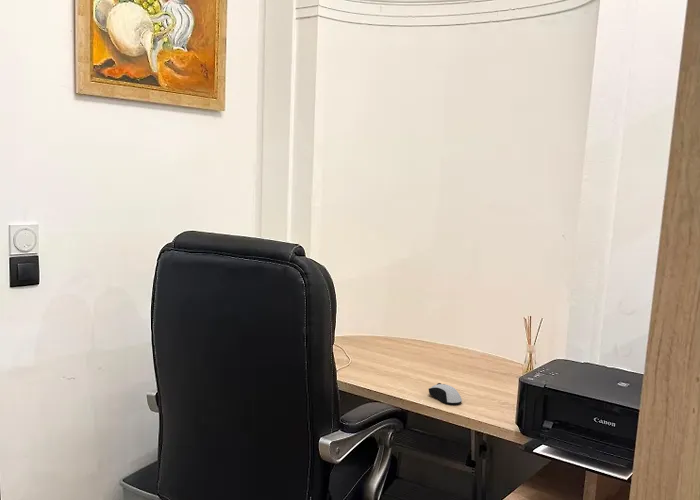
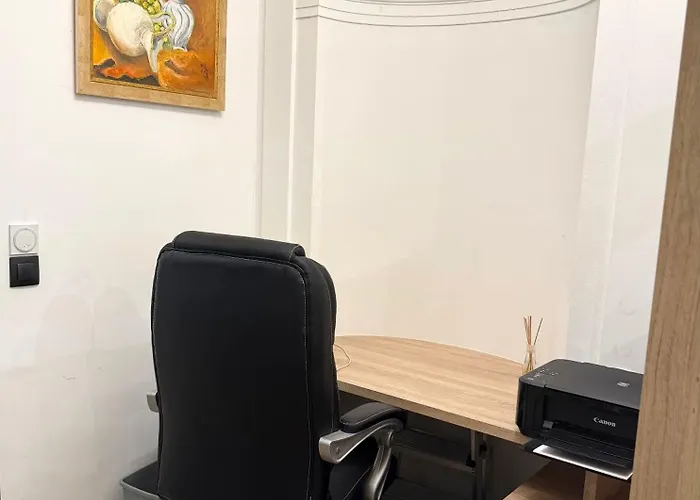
- computer mouse (445, 391)
